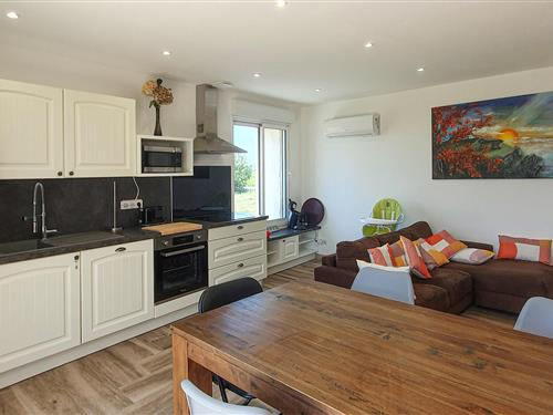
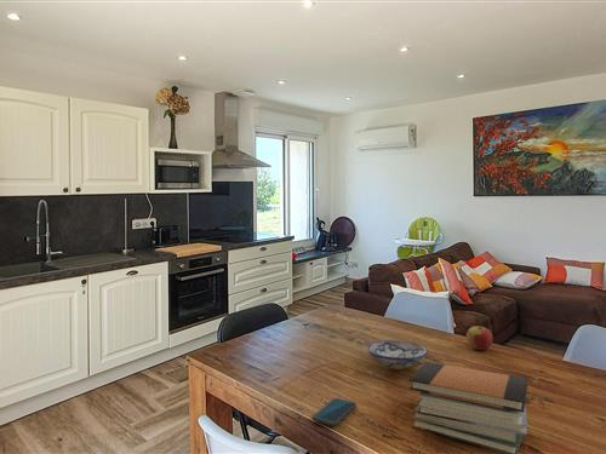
+ smartphone (335, 410)
+ bowl (396, 357)
+ apple (479, 337)
+ book stack (469, 403)
